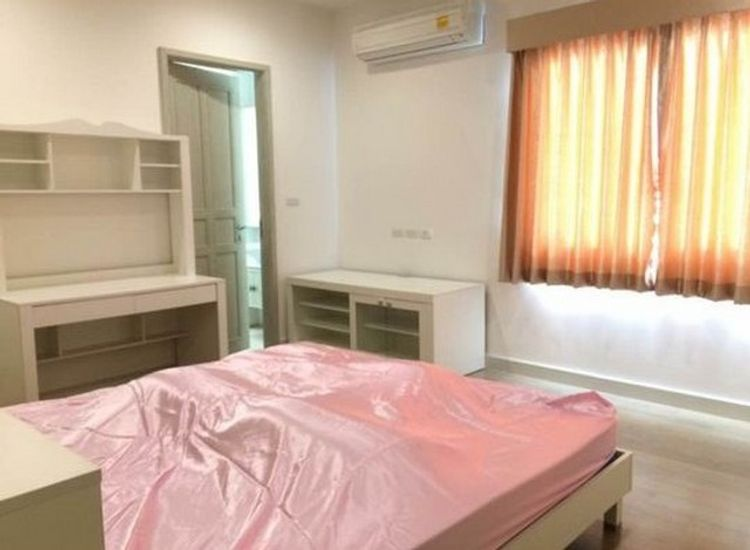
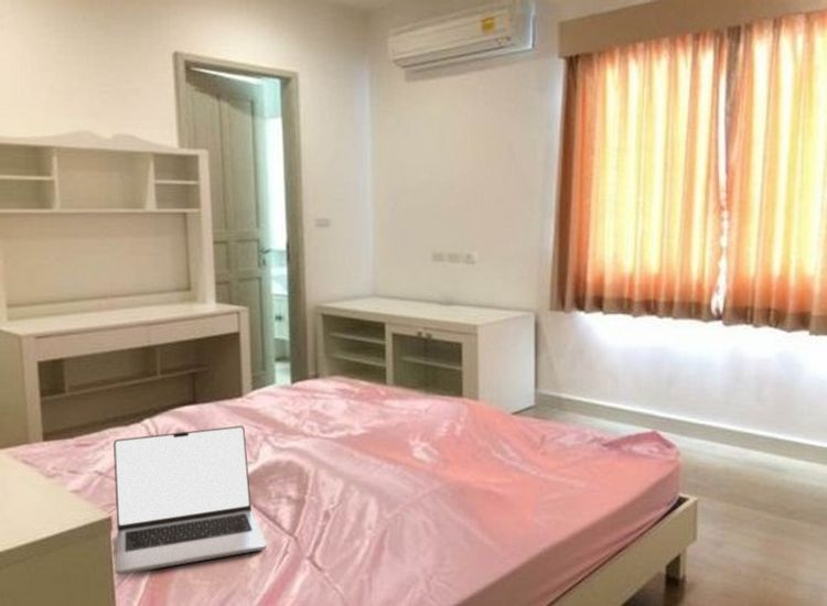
+ laptop (186, 493)
